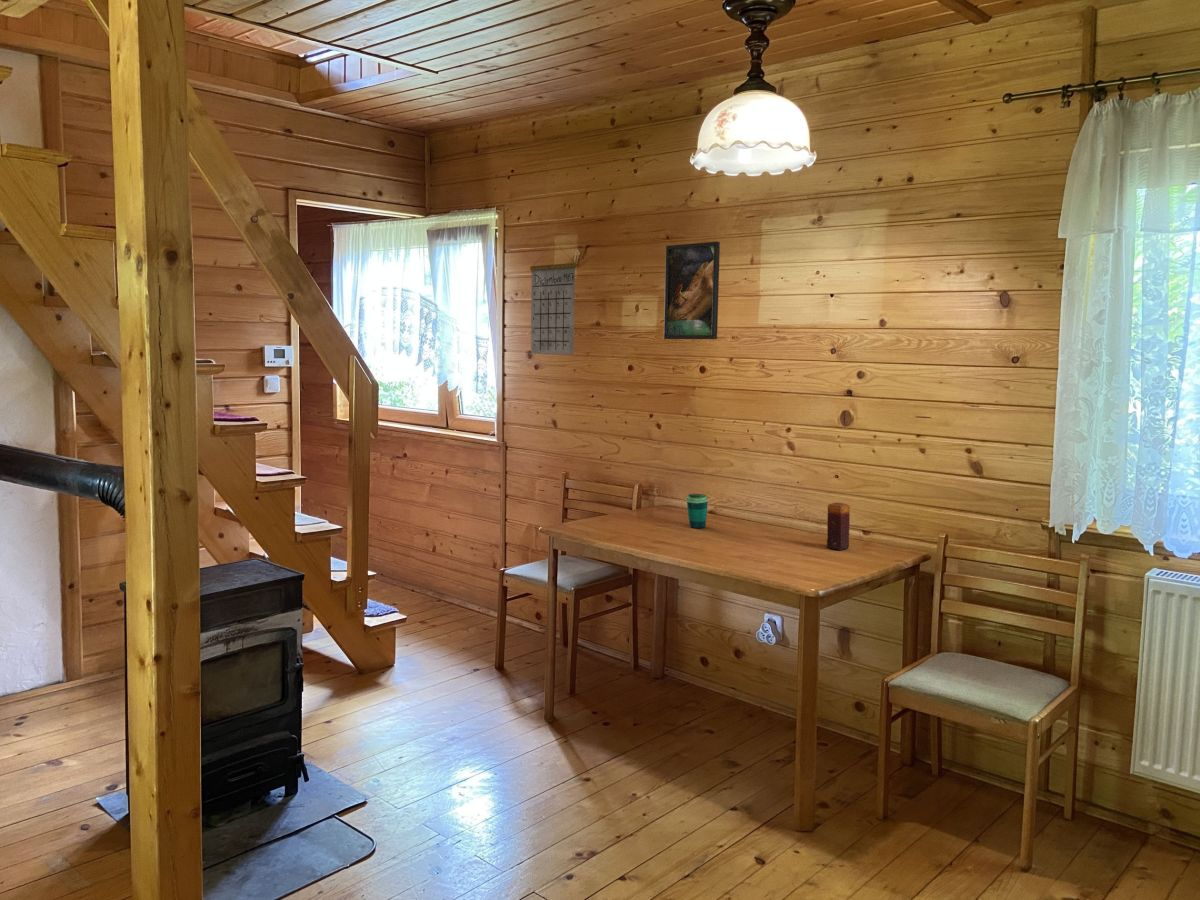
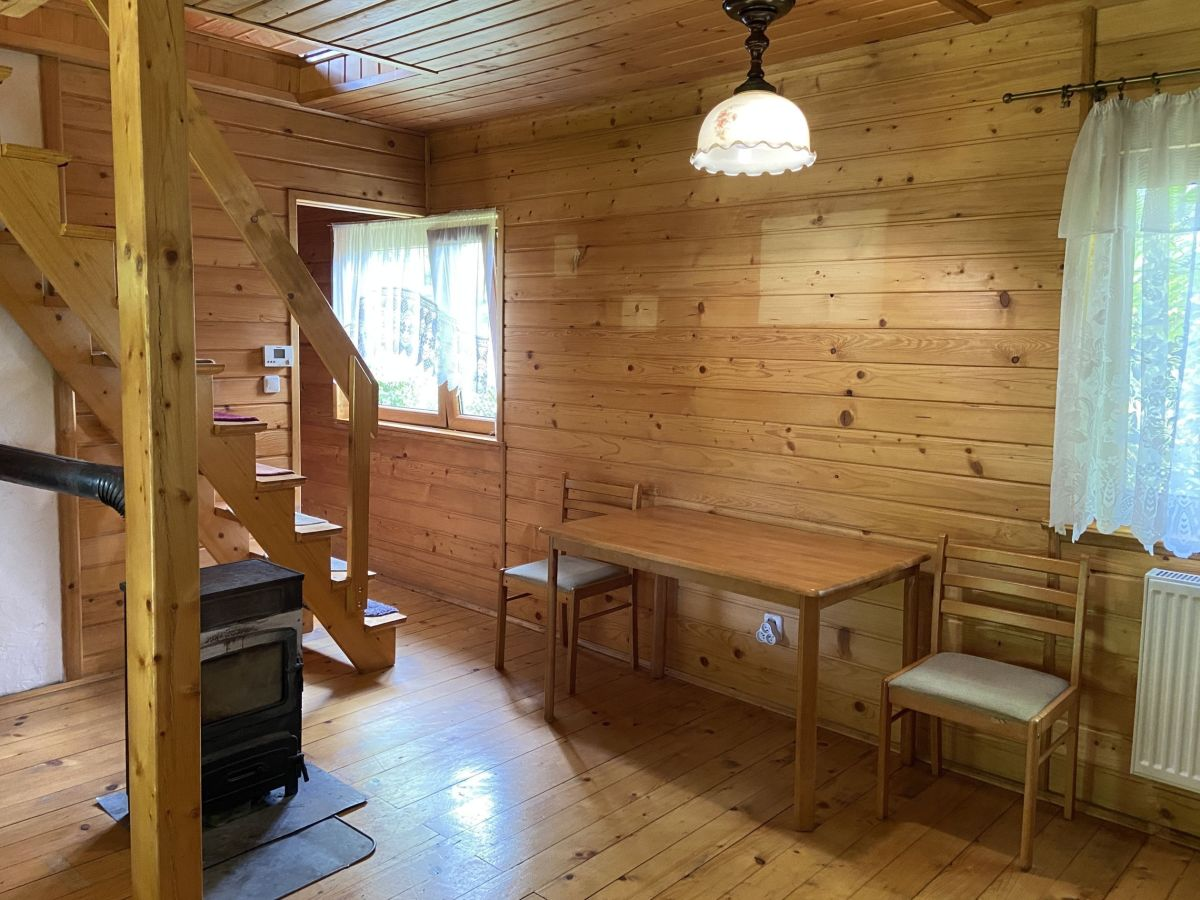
- candle (838, 525)
- calendar (552, 298)
- cup (696, 510)
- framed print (691, 291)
